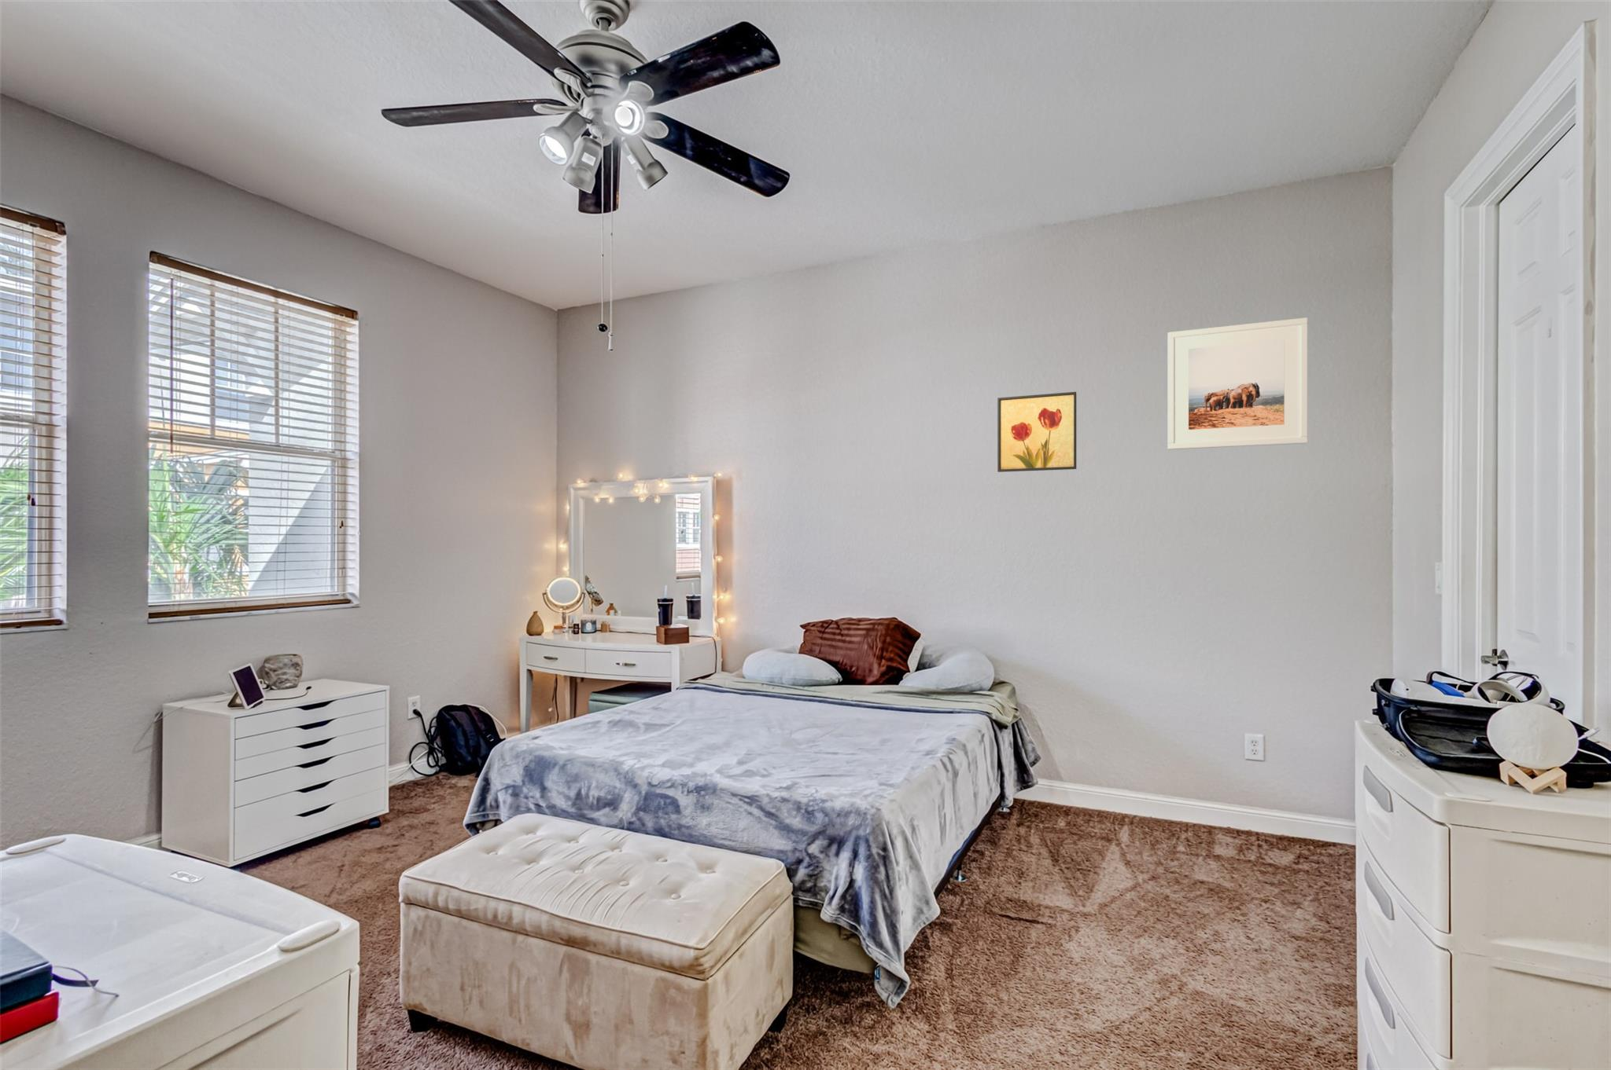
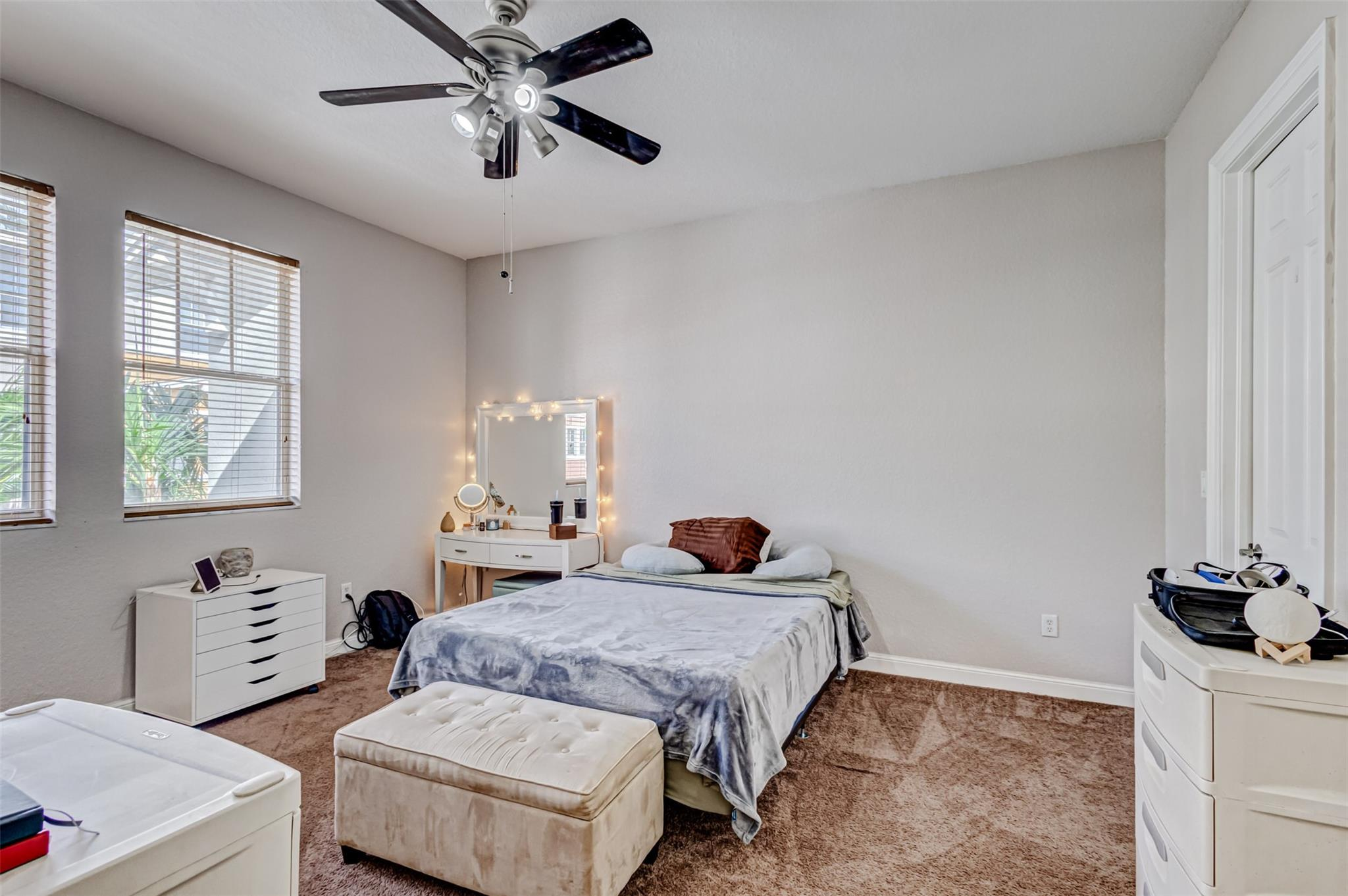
- wall art (1036, 432)
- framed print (1235, 386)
